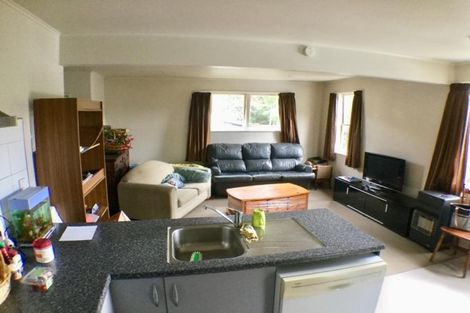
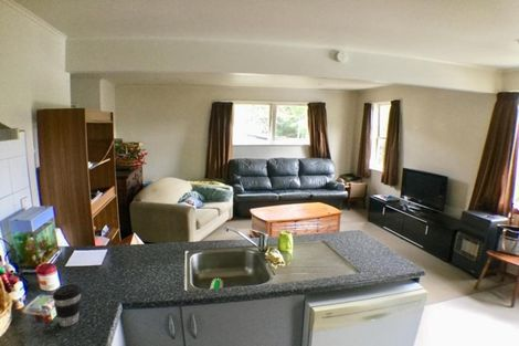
+ coffee cup (67, 305)
